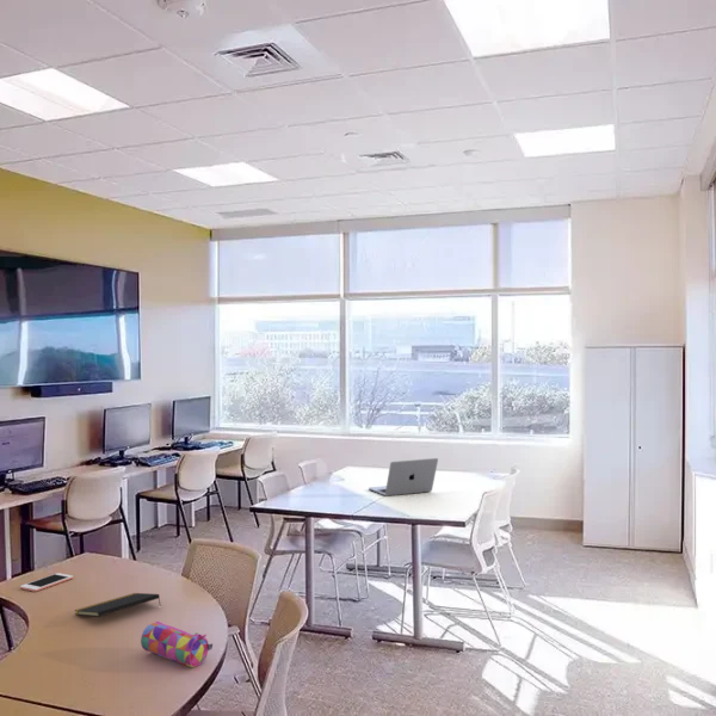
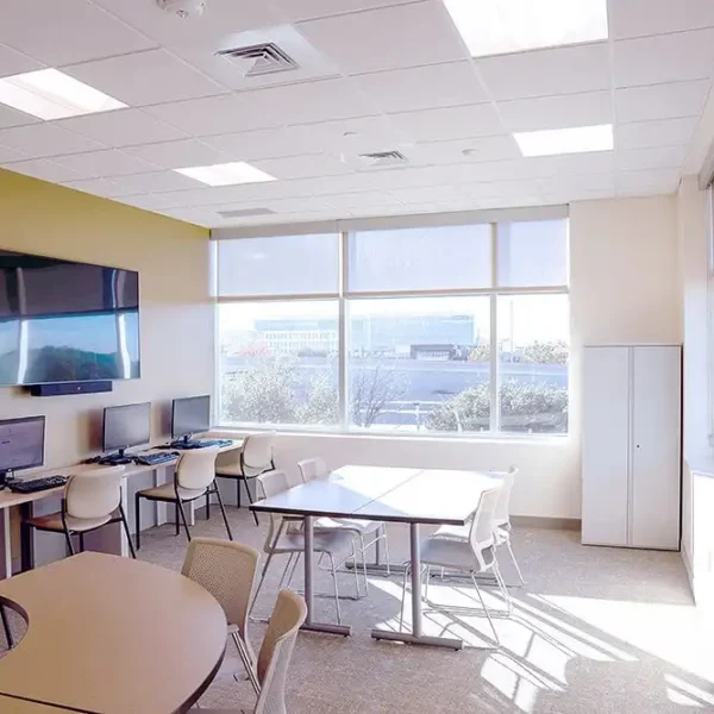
- laptop (402, 474)
- cell phone (47, 581)
- pencil case (175, 642)
- notepad (117, 604)
